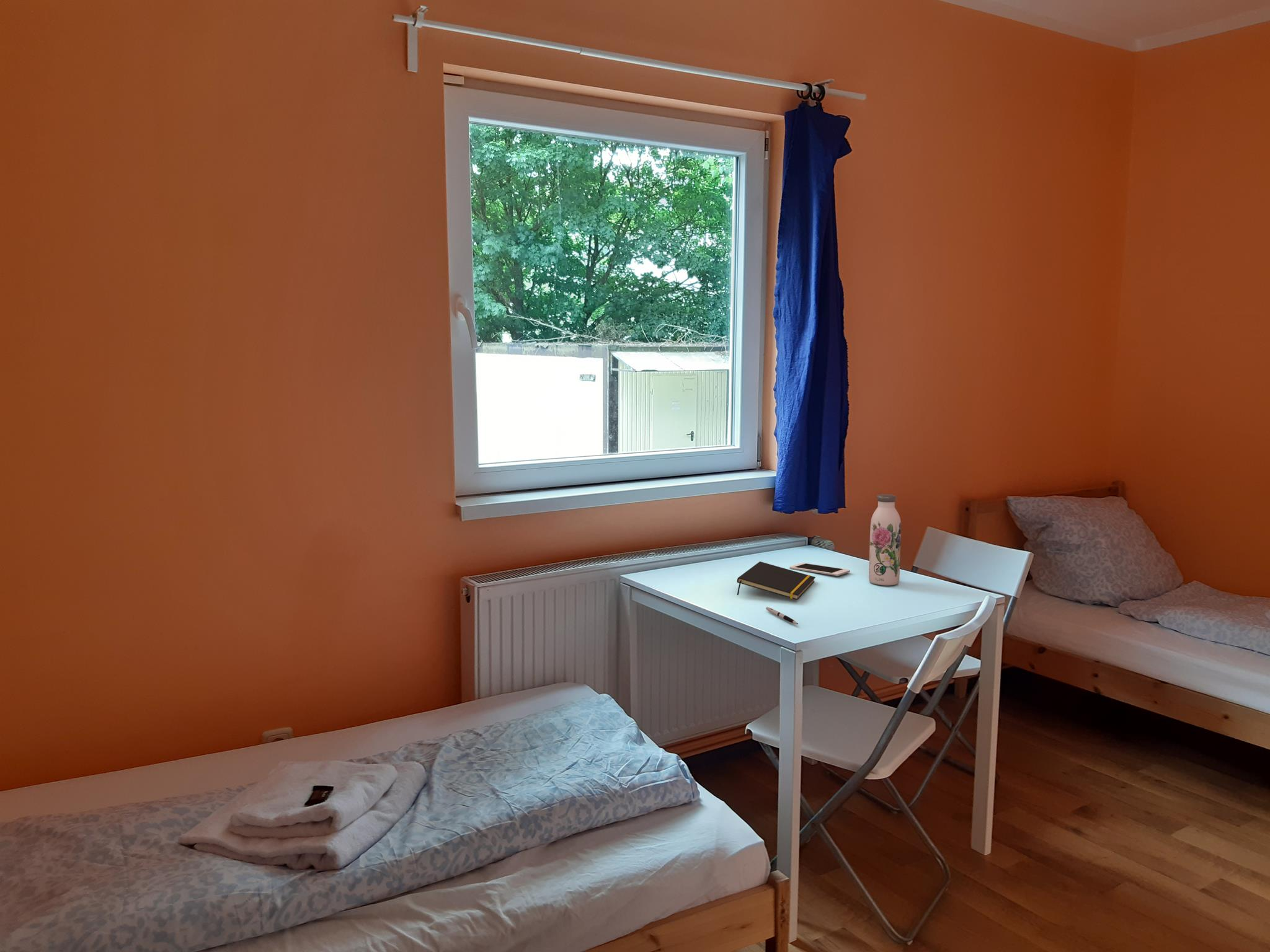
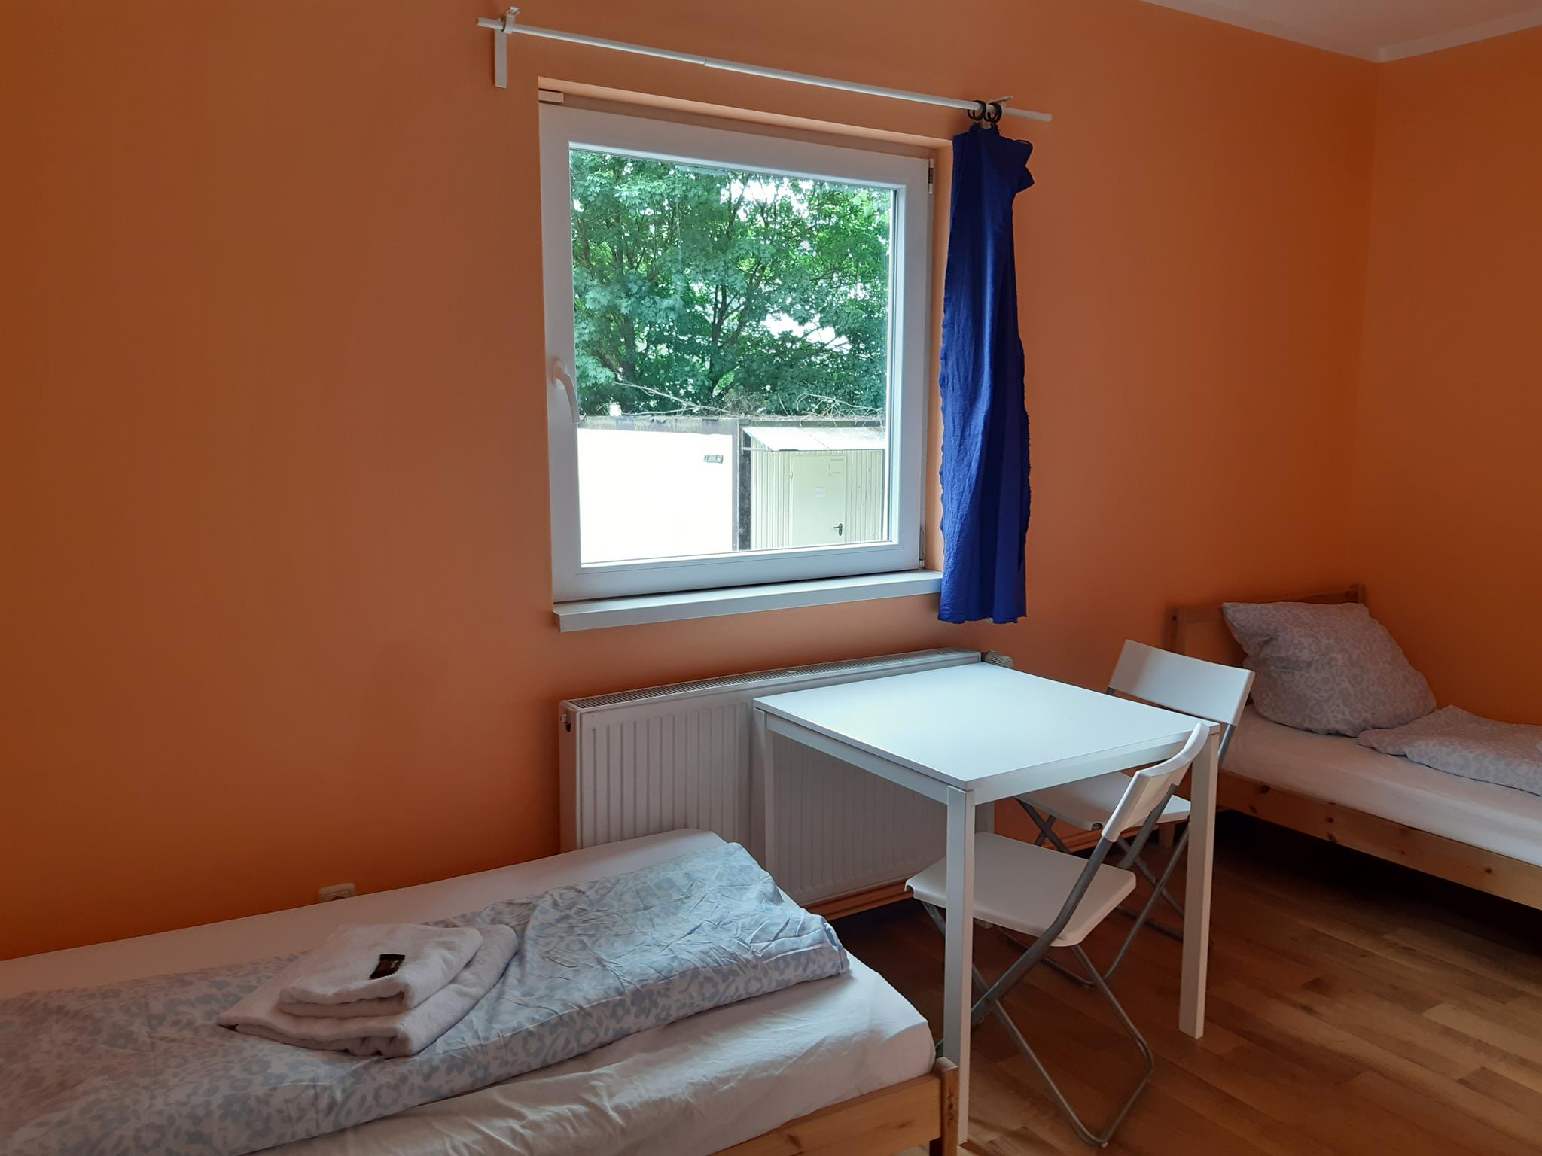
- water bottle (885, 539)
- pen (782, 615)
- notepad (777, 580)
- cell phone (819, 569)
